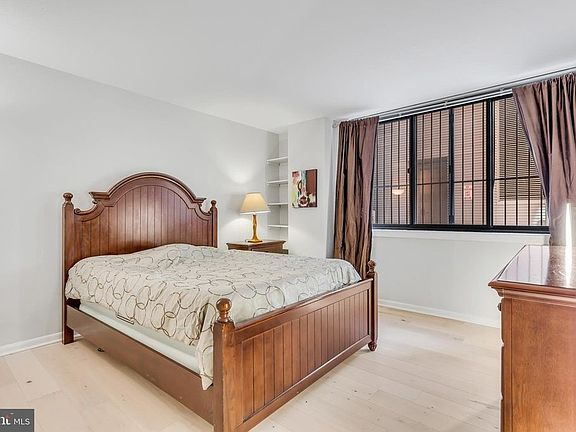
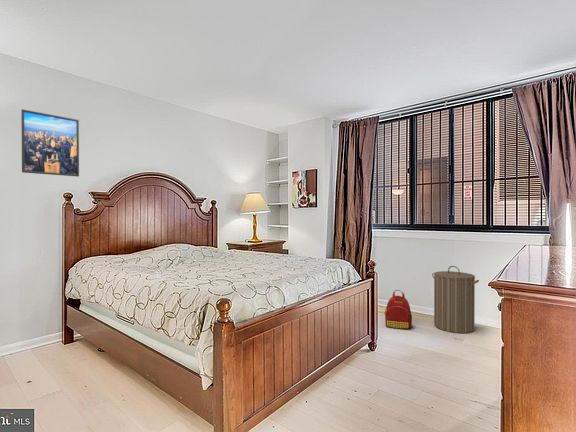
+ backpack (397, 308)
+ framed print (51, 144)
+ laundry hamper (454, 296)
